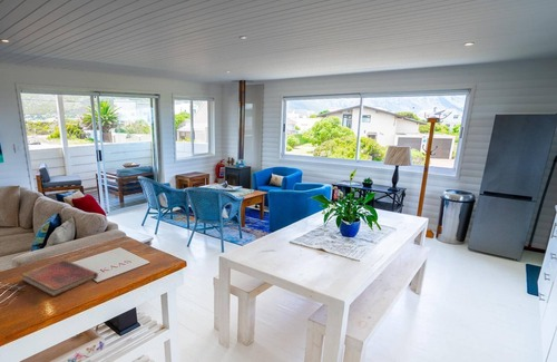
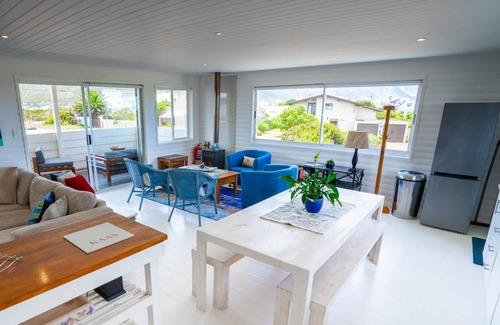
- diary (60, 275)
